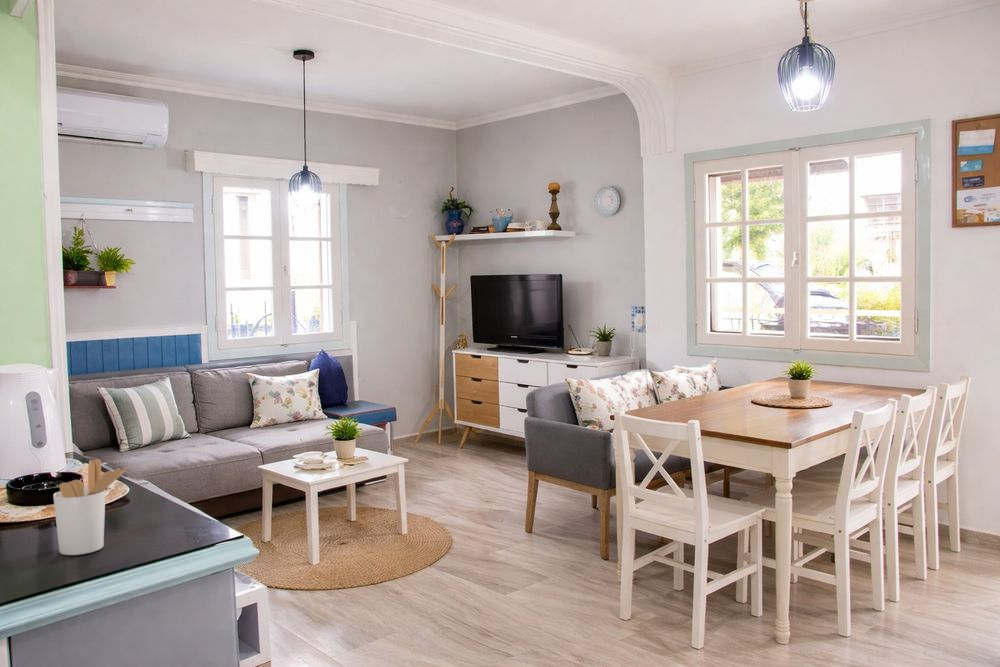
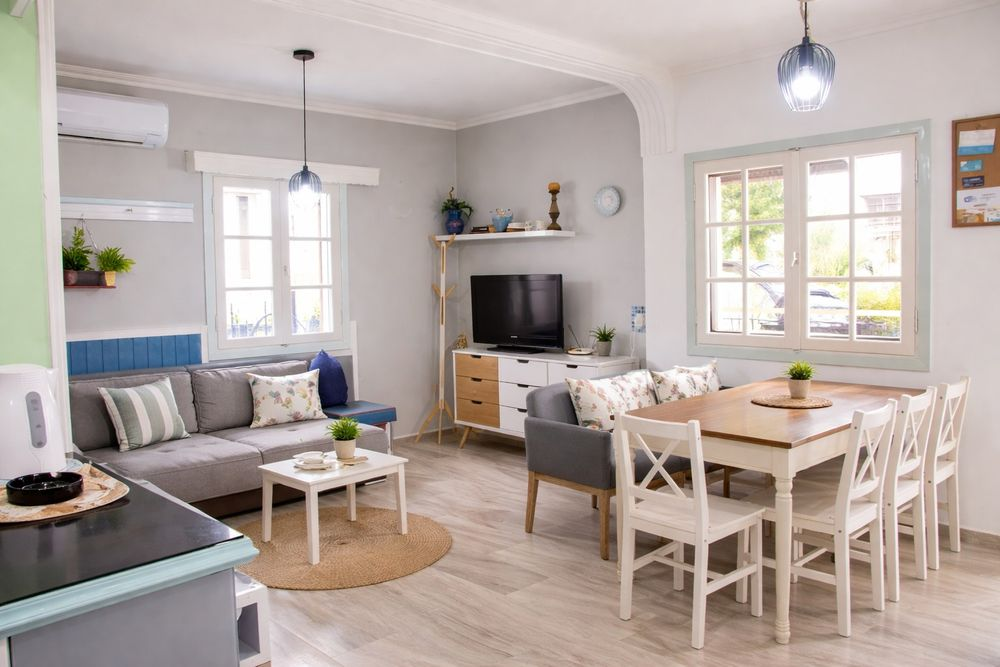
- utensil holder (91, 506)
